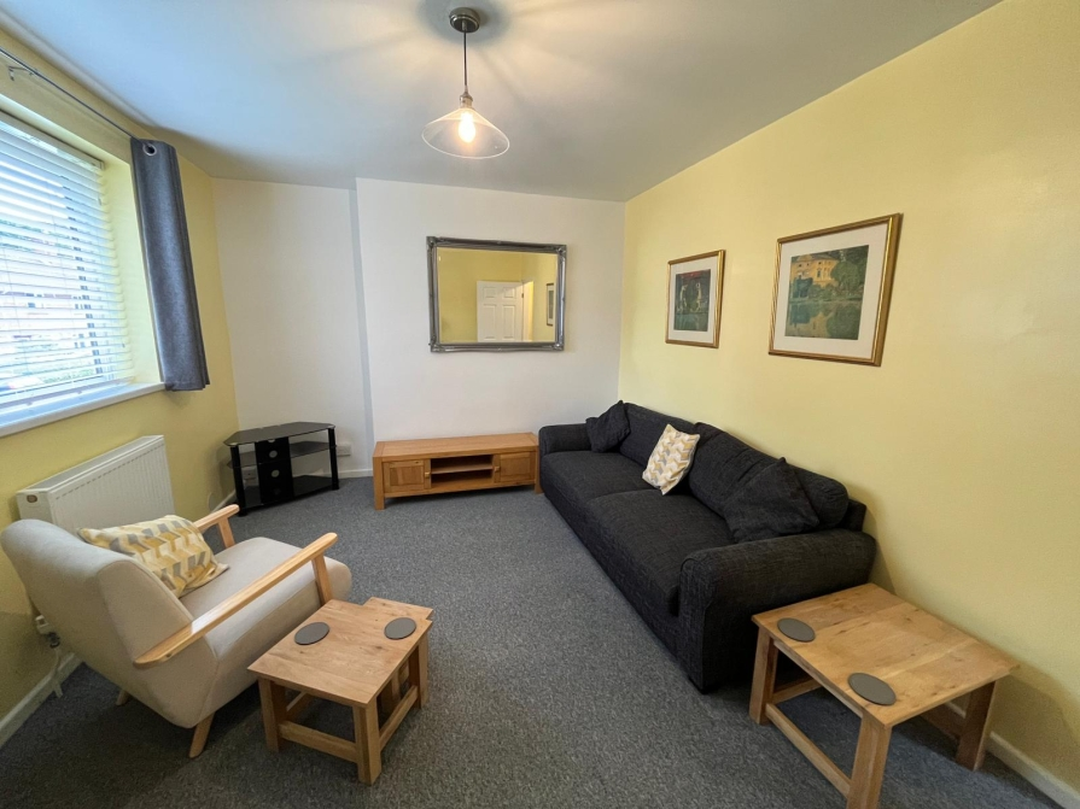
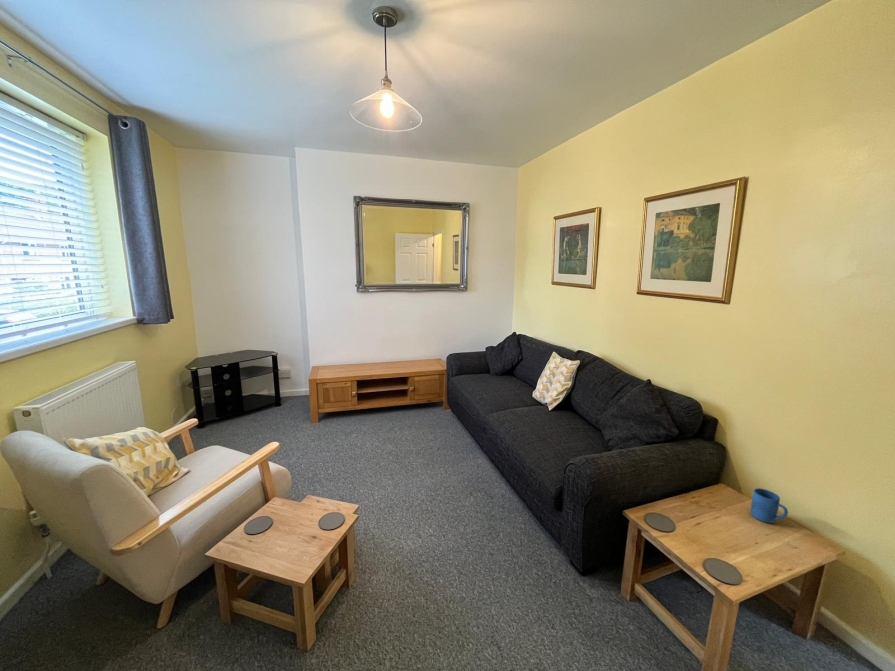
+ mug (769, 508)
